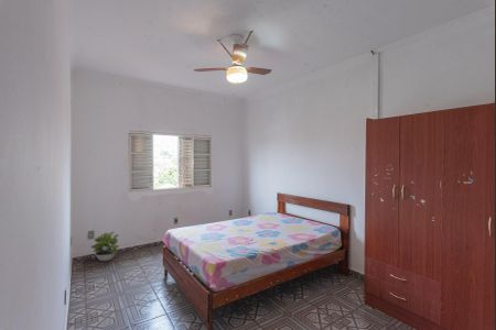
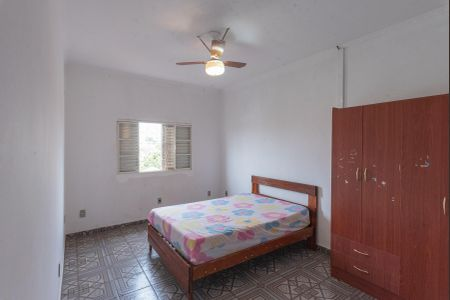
- potted plant (105, 245)
